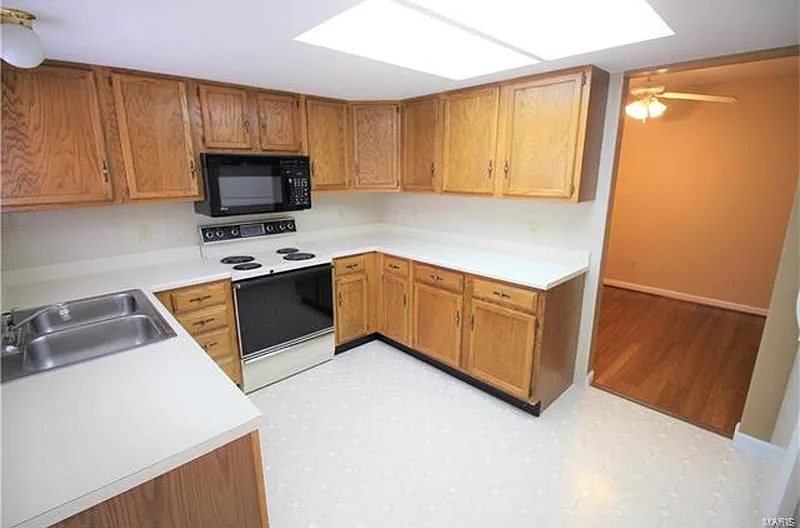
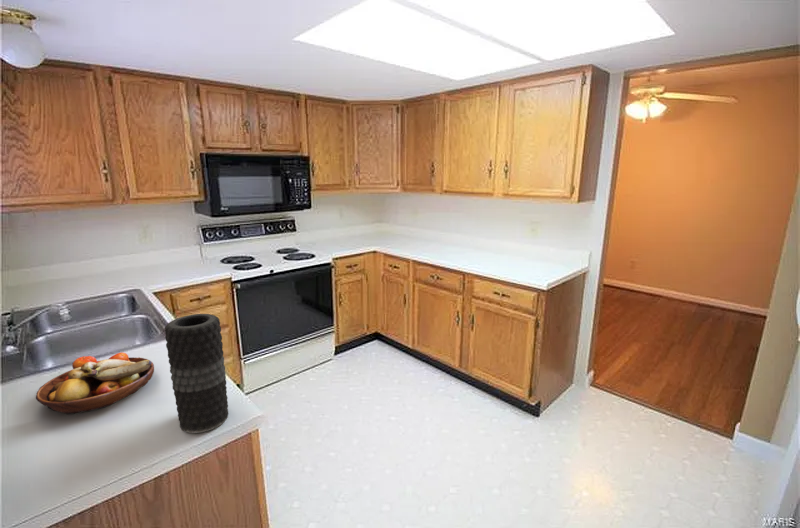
+ vase (198, 371)
+ fruit bowl (100, 373)
